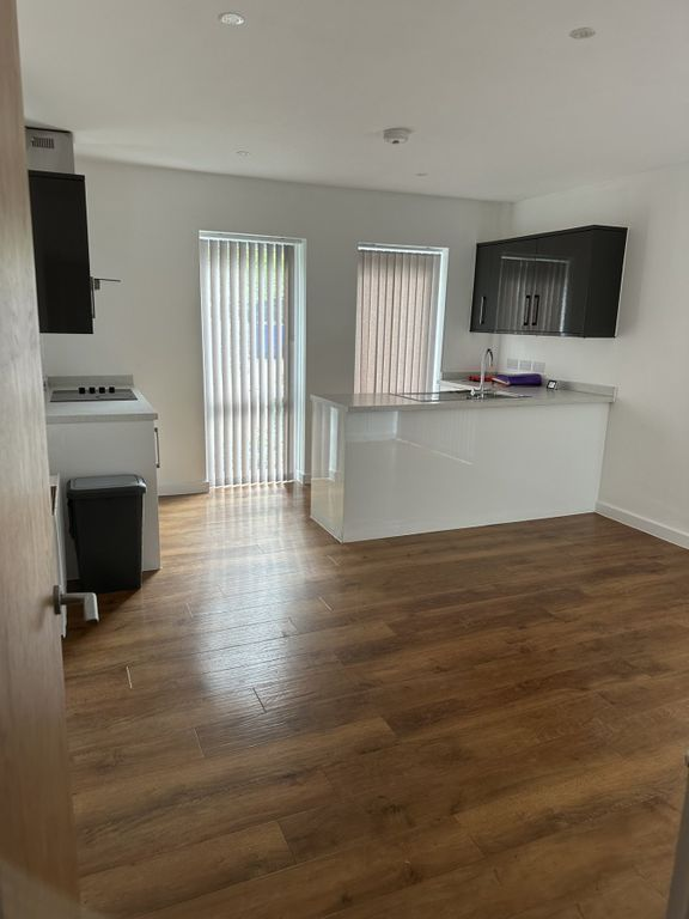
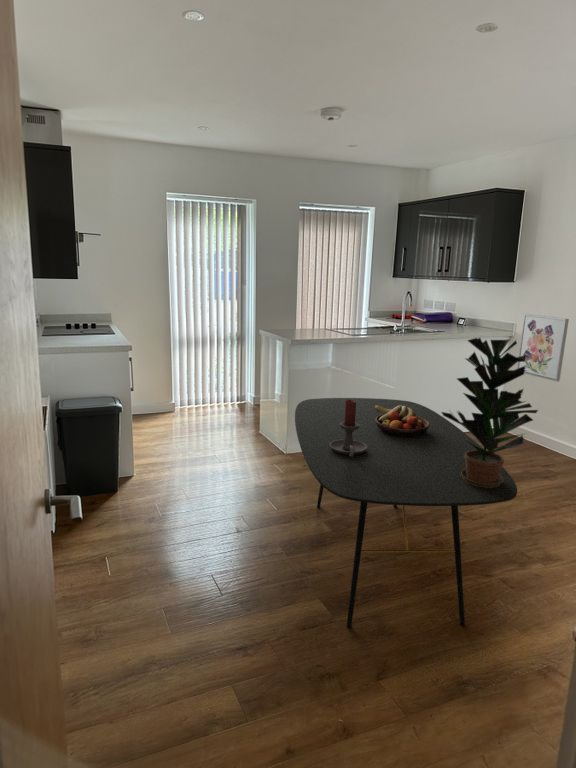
+ fruit bowl (401, 420)
+ wall art (541, 346)
+ dining table (379, 496)
+ candle holder (350, 428)
+ potted plant (494, 413)
